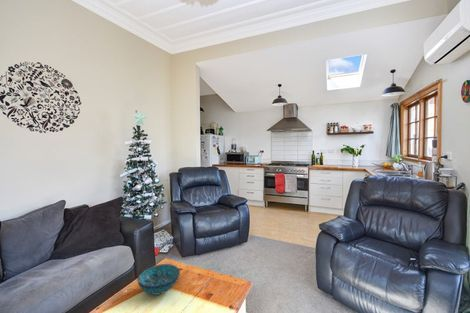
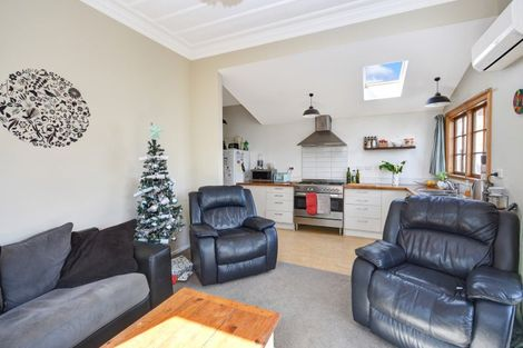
- decorative bowl (159, 282)
